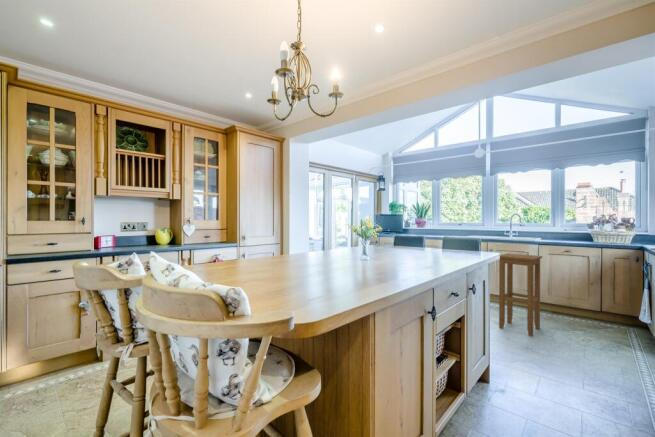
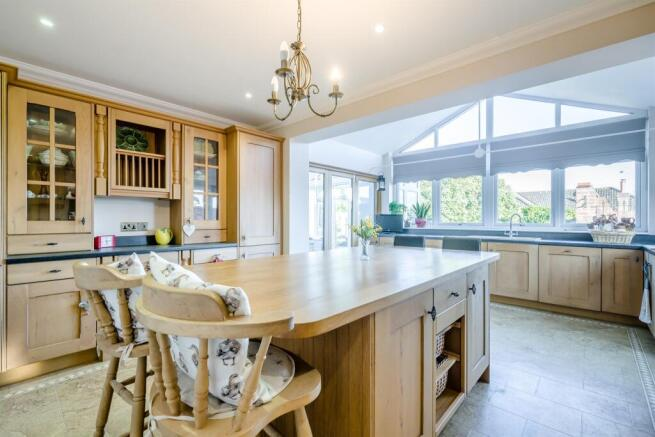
- stool (518, 293)
